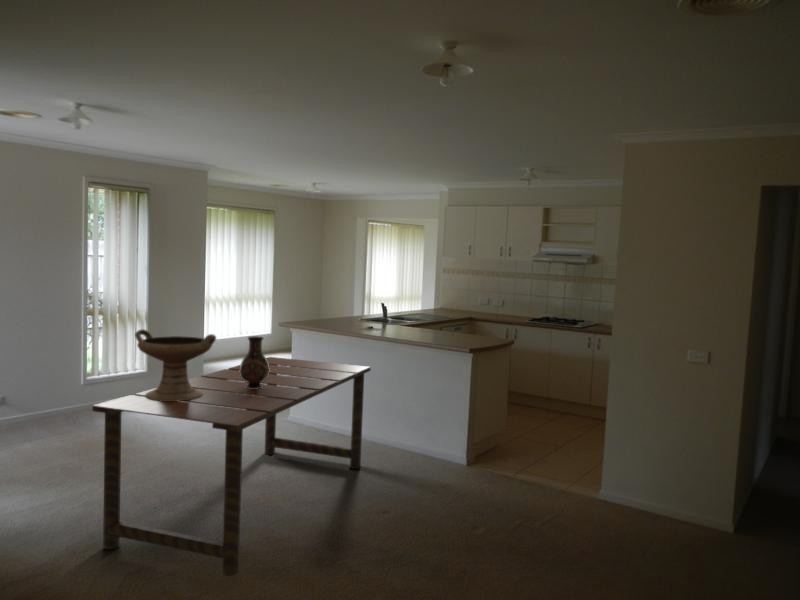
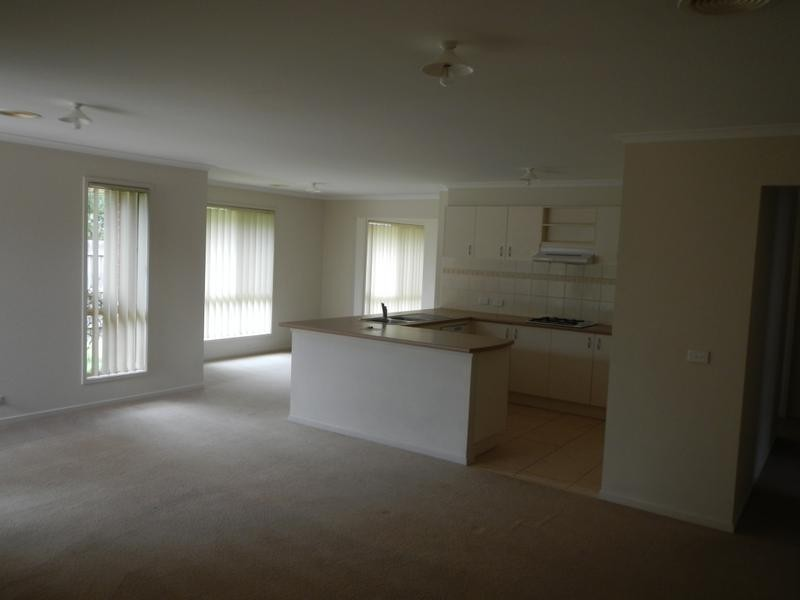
- dining table (265, 441)
- decorative bowl (175, 363)
- vase (254, 361)
